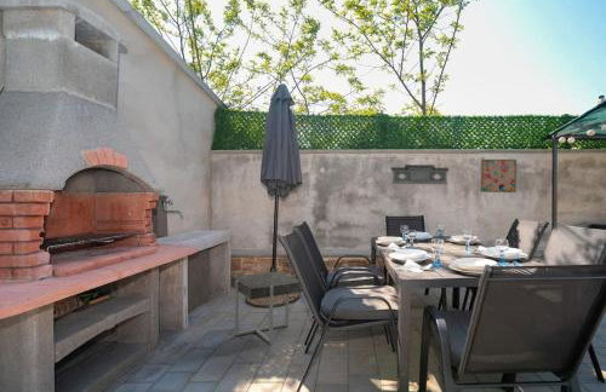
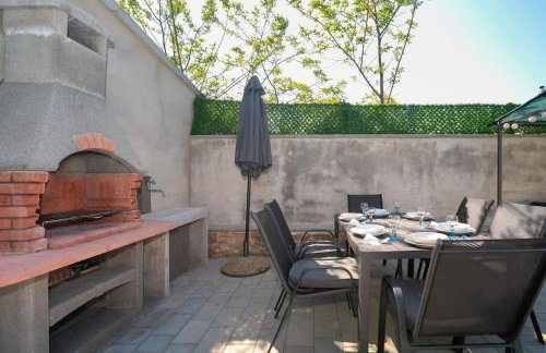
- wall art (498, 175)
- decorative wall panel (419, 174)
- side table (269, 306)
